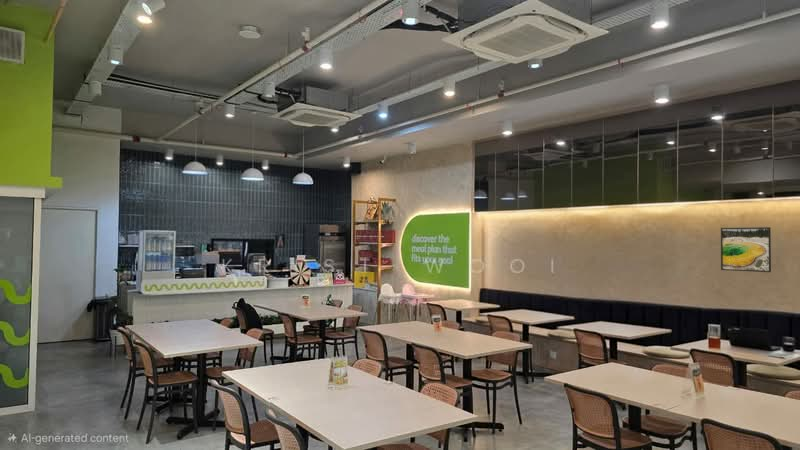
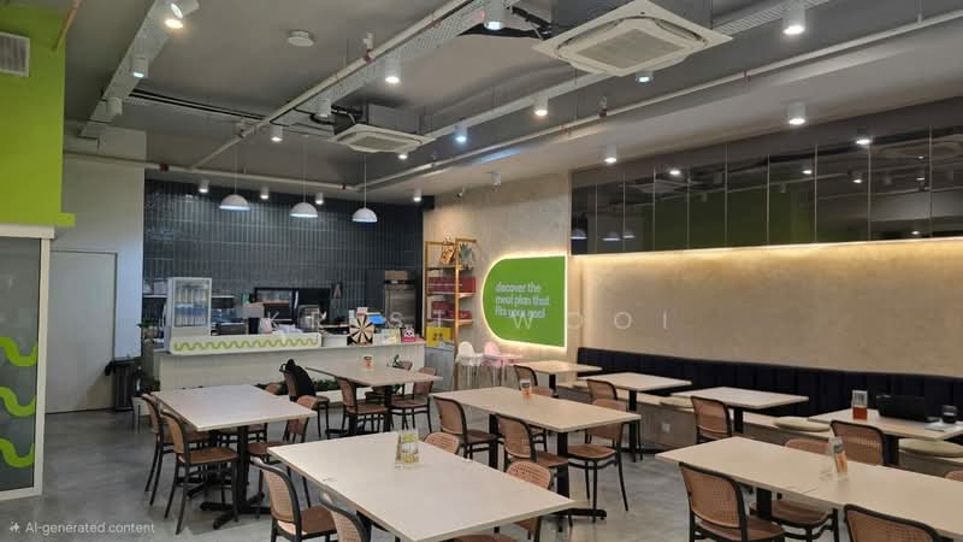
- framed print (744, 249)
